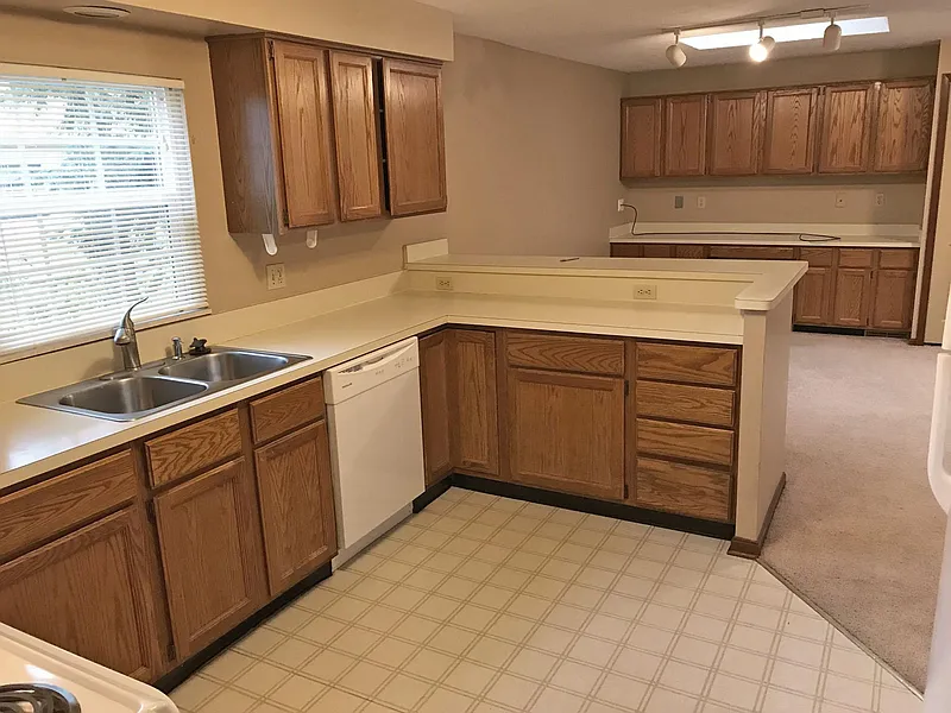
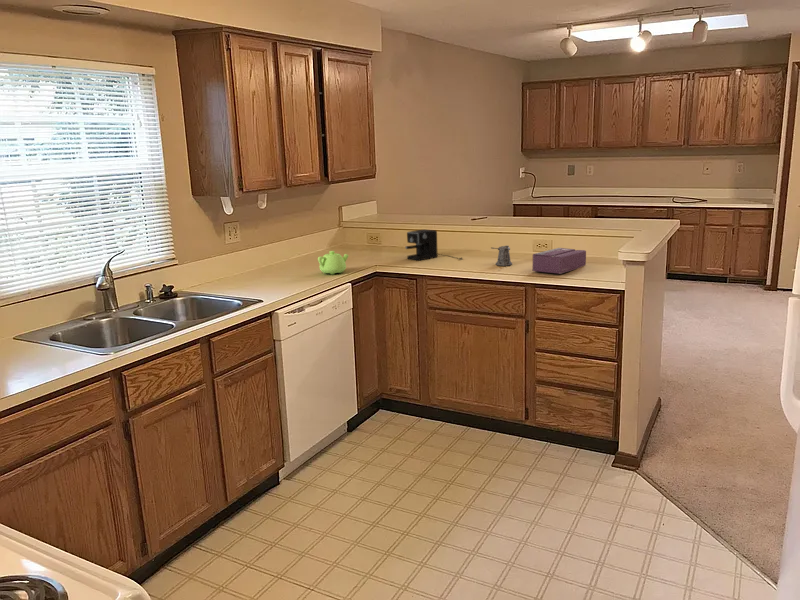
+ pepper shaker (502, 254)
+ coffee maker (433, 245)
+ teapot (333, 261)
+ tissue box (559, 260)
